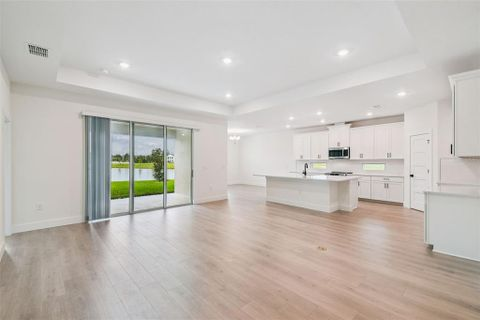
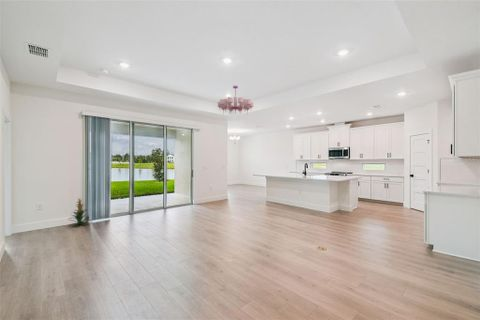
+ chandelier (235, 99)
+ indoor plant (79, 210)
